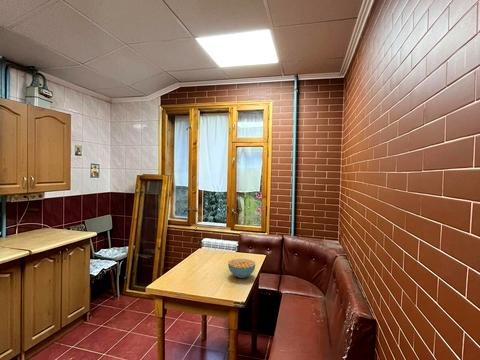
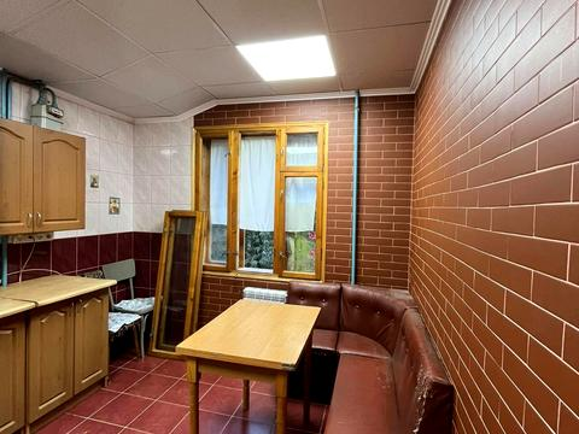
- cereal bowl (241, 269)
